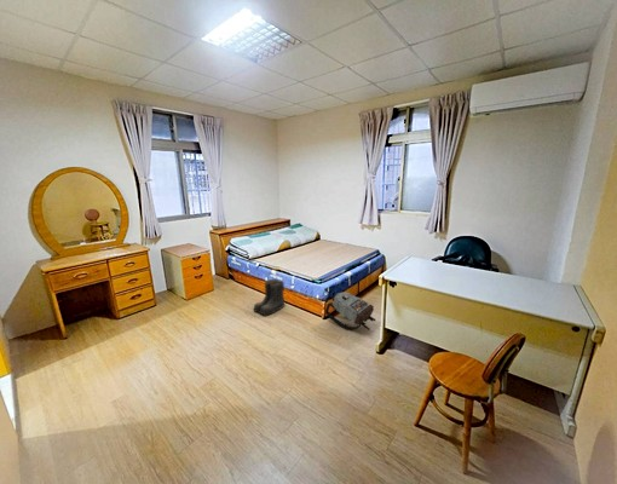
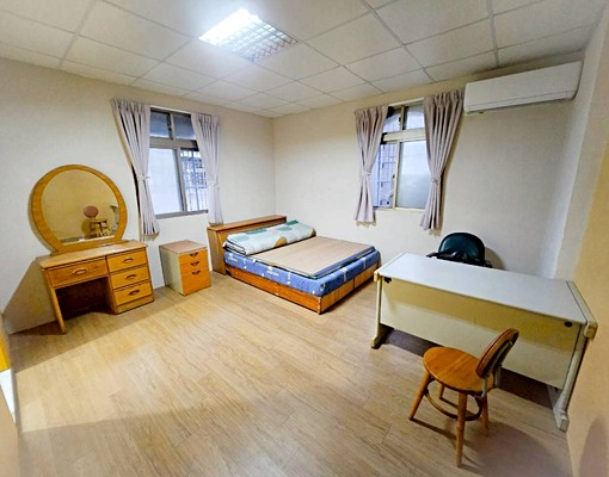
- backpack (351, 310)
- boots (269, 295)
